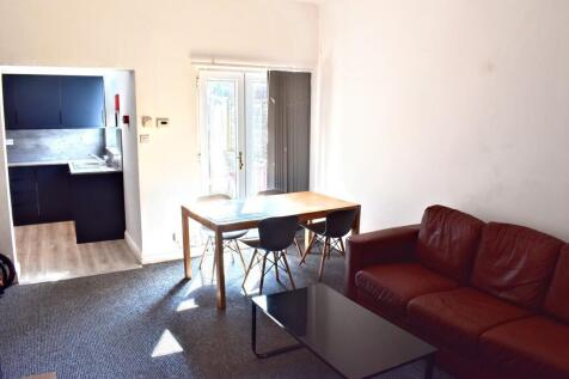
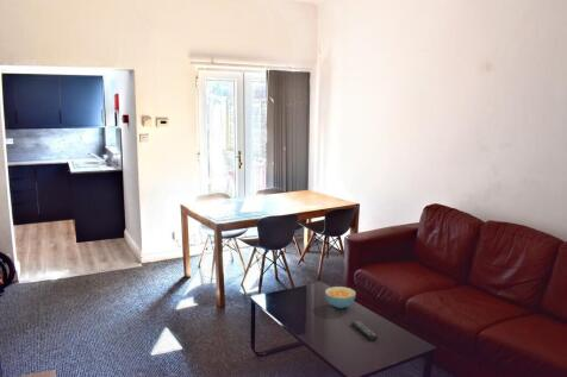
+ remote control (363, 329)
+ cereal bowl (339, 299)
